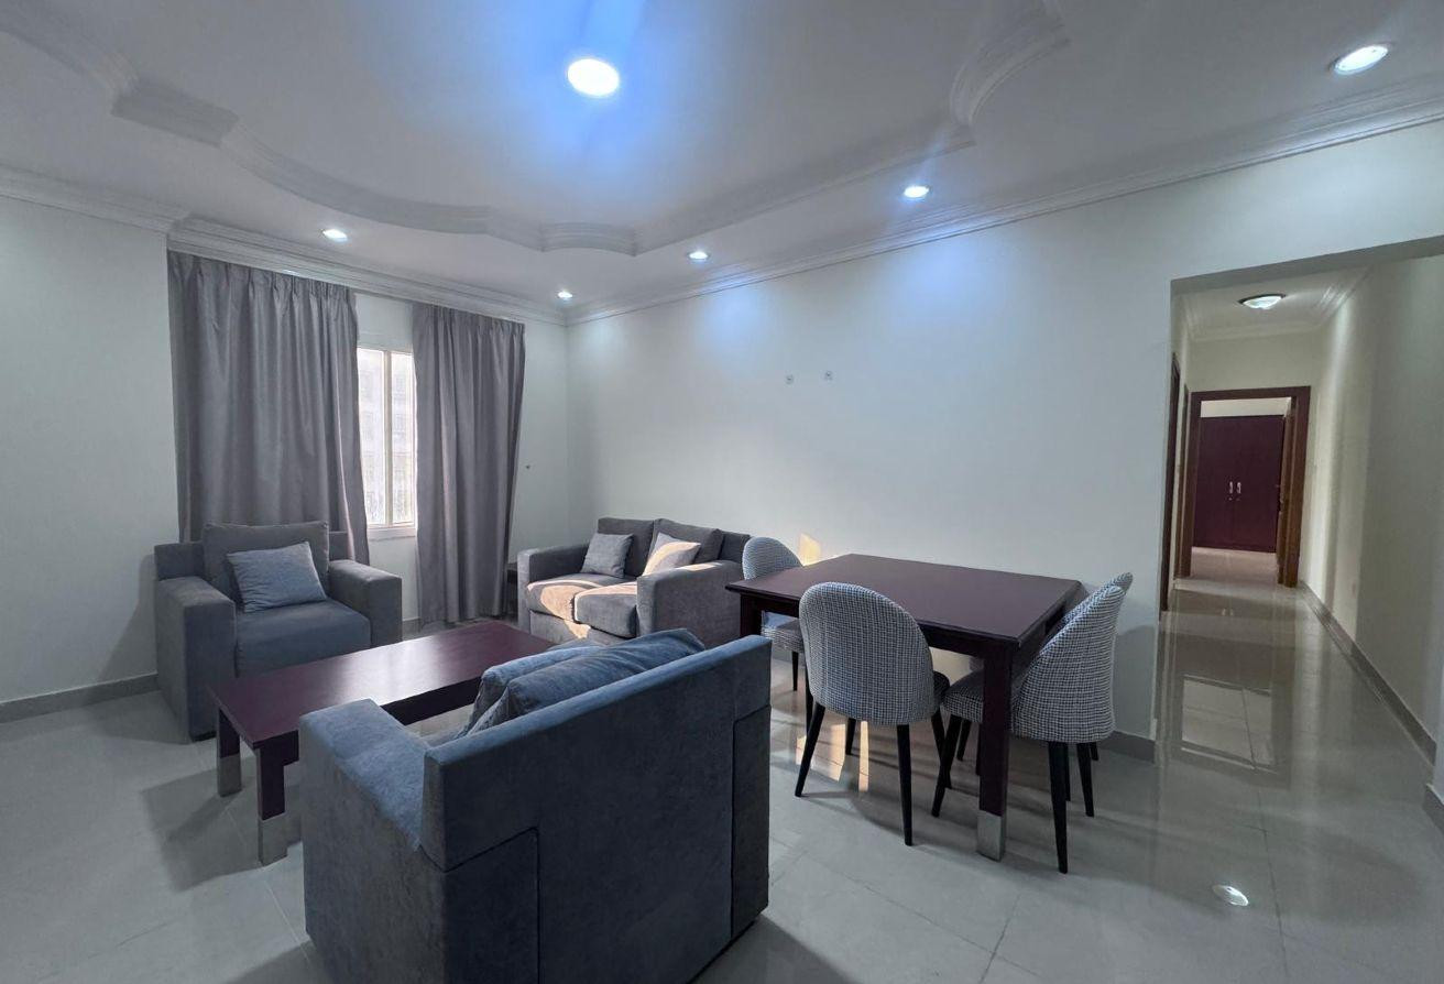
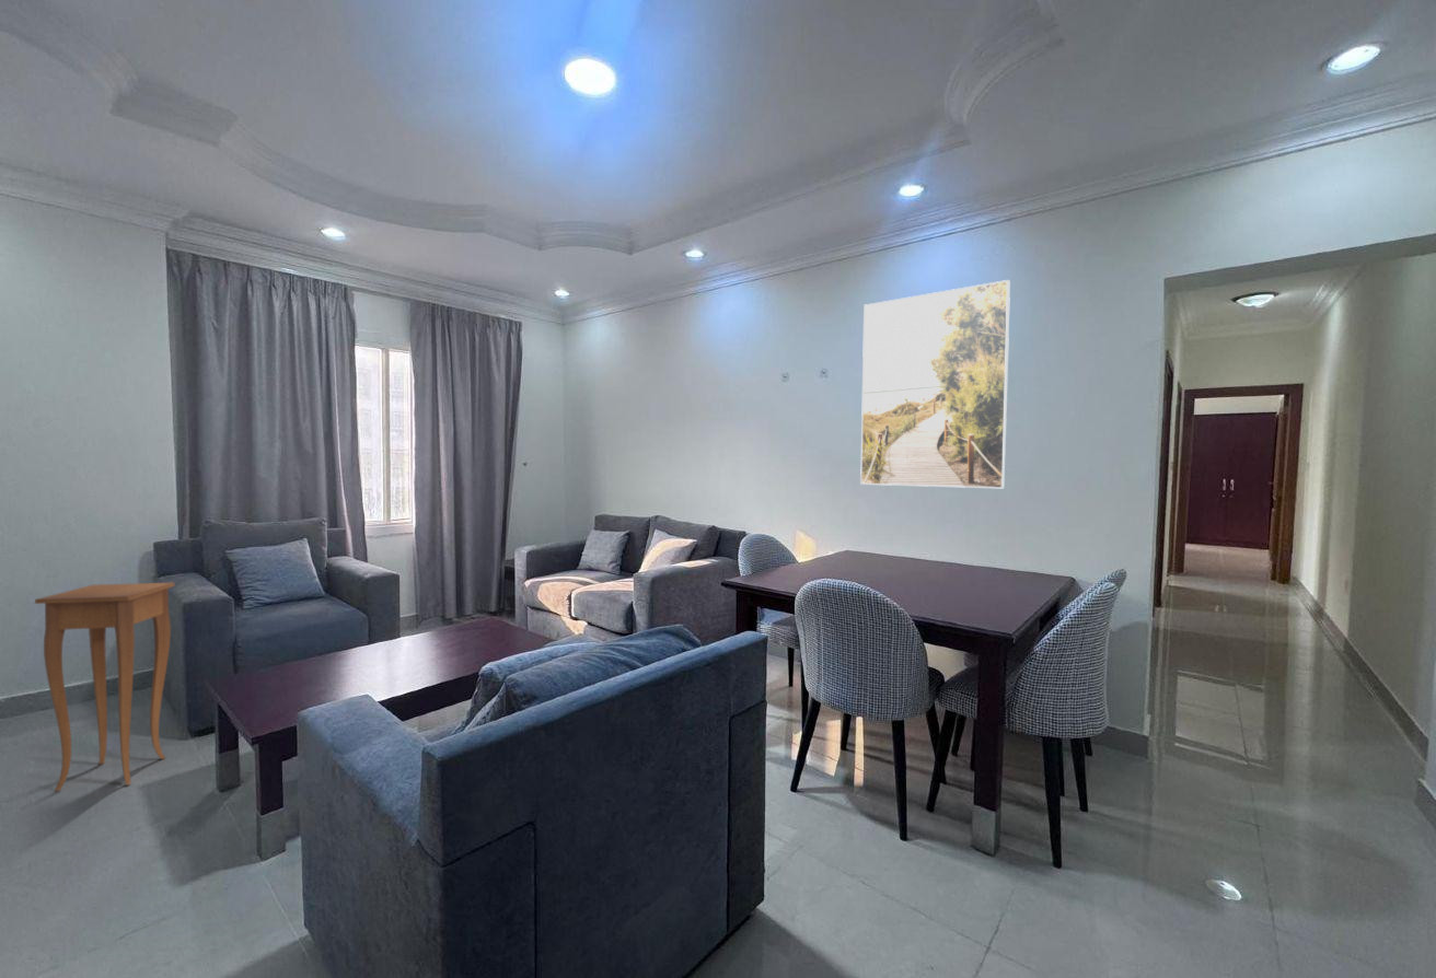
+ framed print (929, 391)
+ side table (105, 682)
